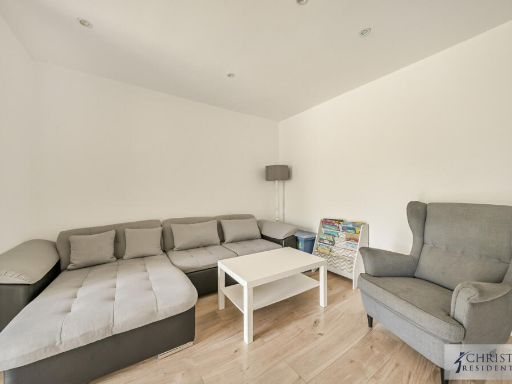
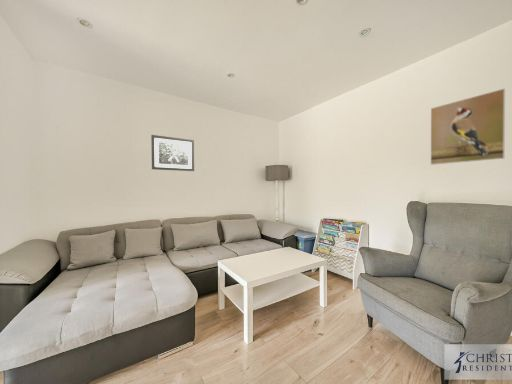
+ wall art (173, 154)
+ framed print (463, 130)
